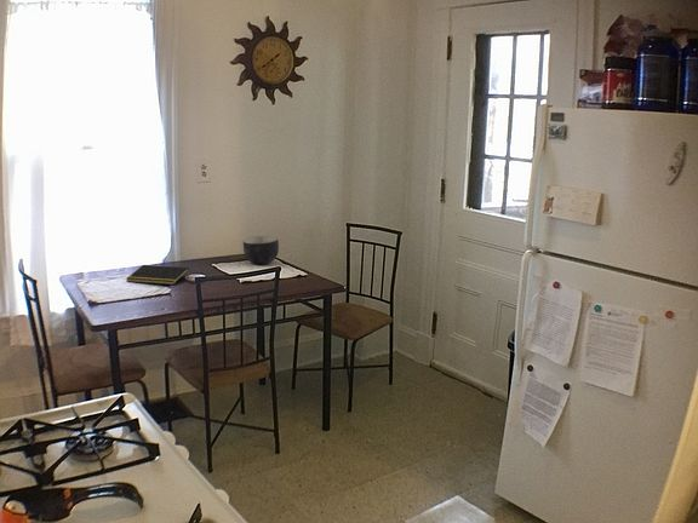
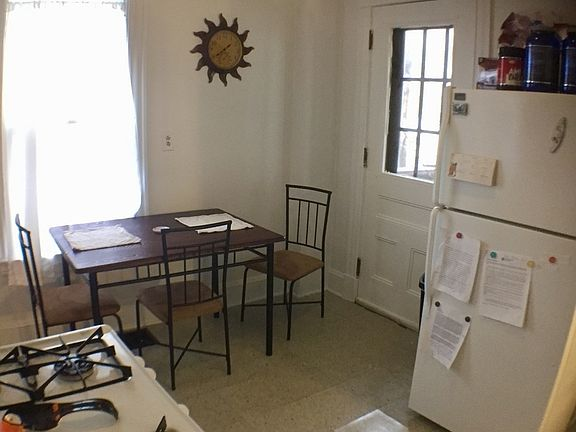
- notepad (158, 274)
- bowl (261, 249)
